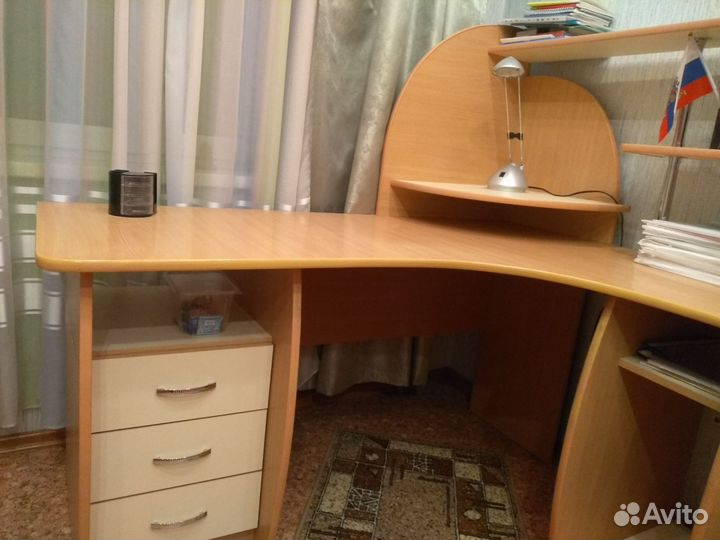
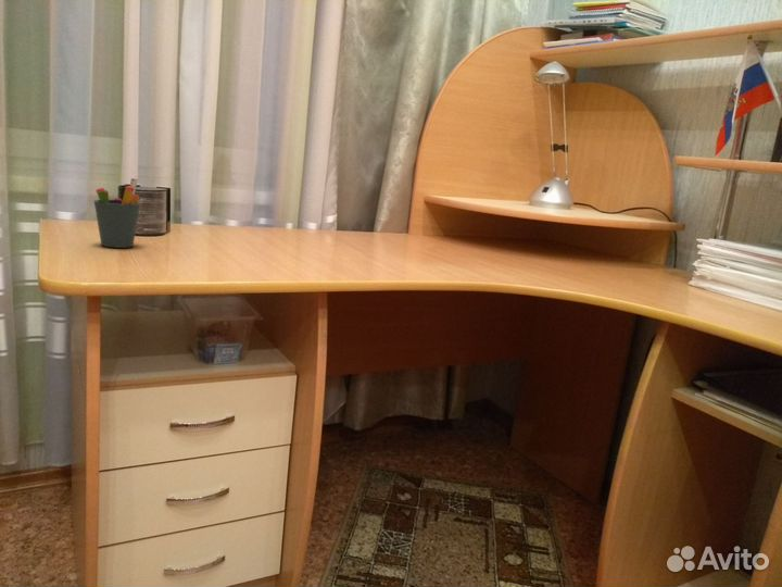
+ pen holder (117, 212)
